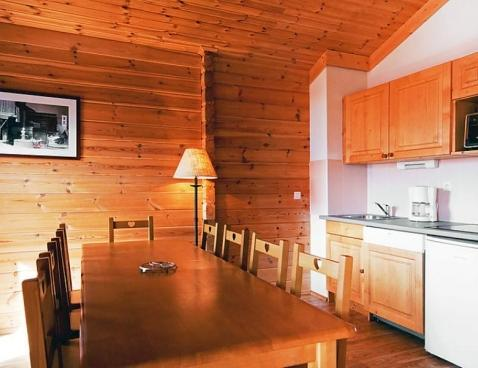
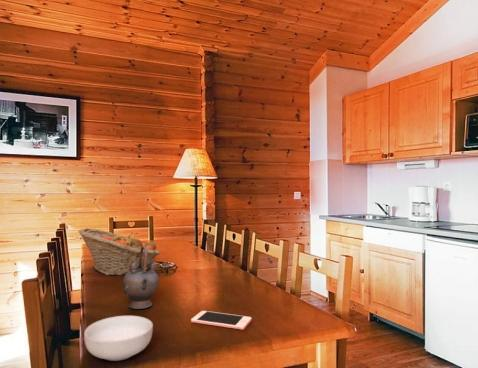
+ fruit basket (119, 248)
+ cell phone (221, 319)
+ cereal bowl (119, 340)
+ teapot (141, 276)
